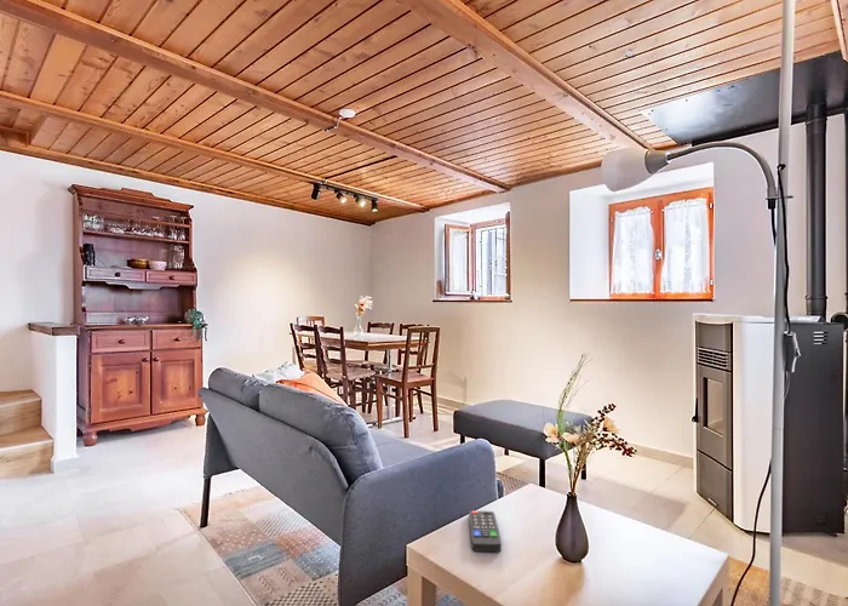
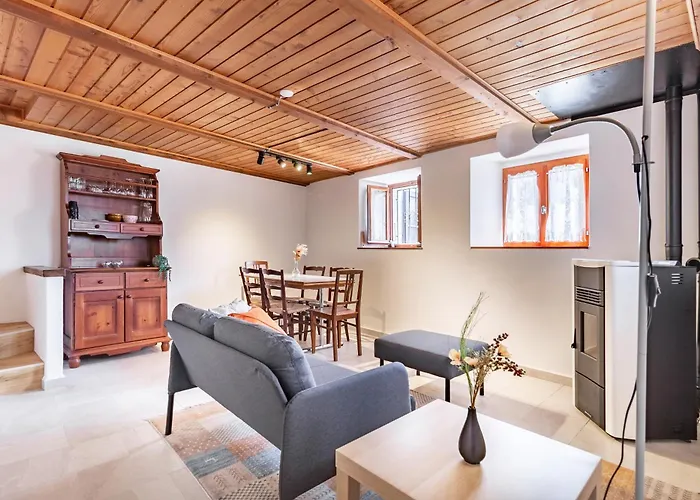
- remote control (483, 528)
